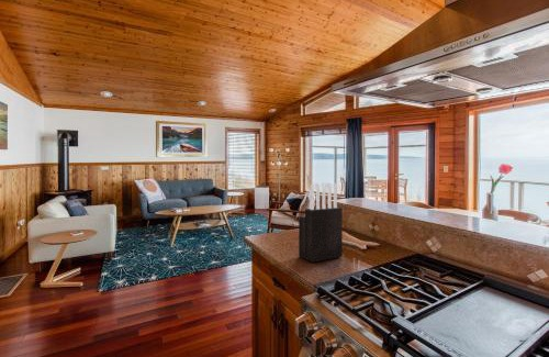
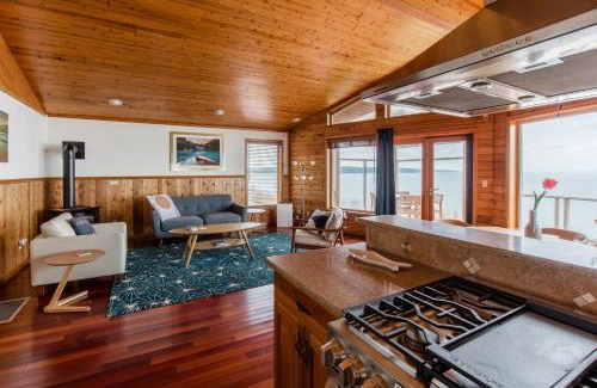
- knife block (318, 220)
